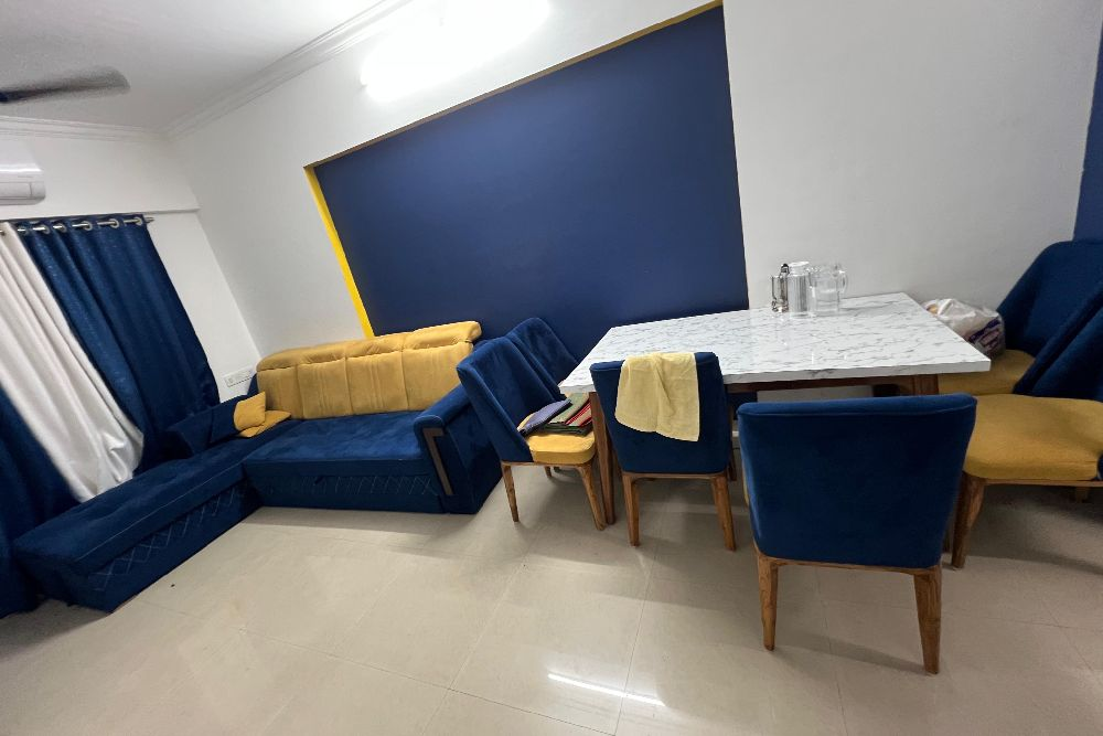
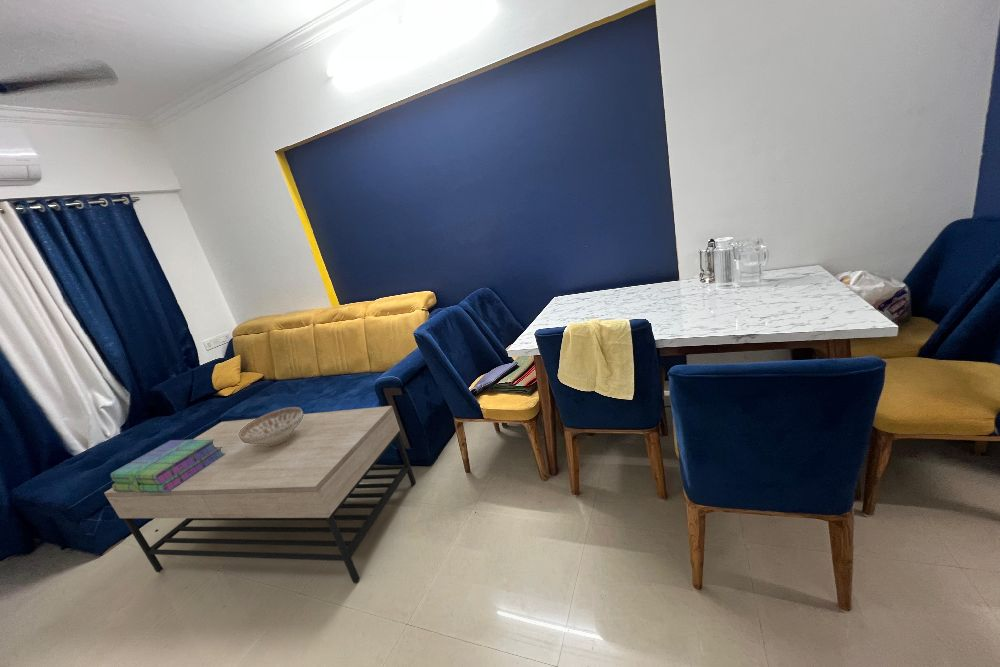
+ stack of books (167, 464)
+ coffee table (276, 487)
+ decorative bowl (275, 430)
